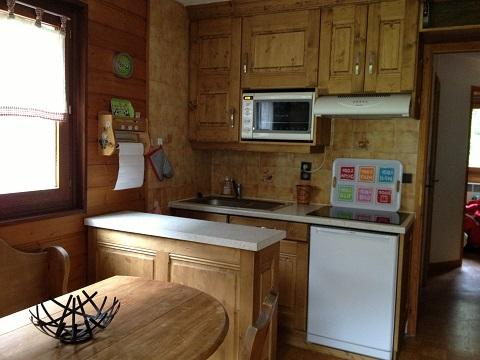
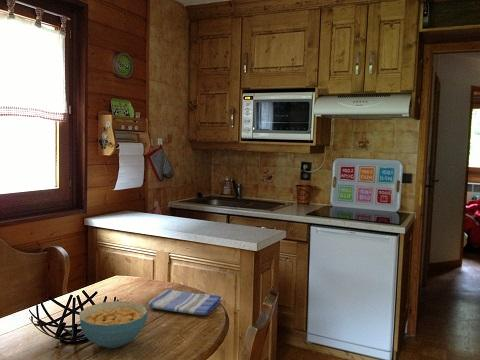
+ cereal bowl (113, 328)
+ dish towel (185, 301)
